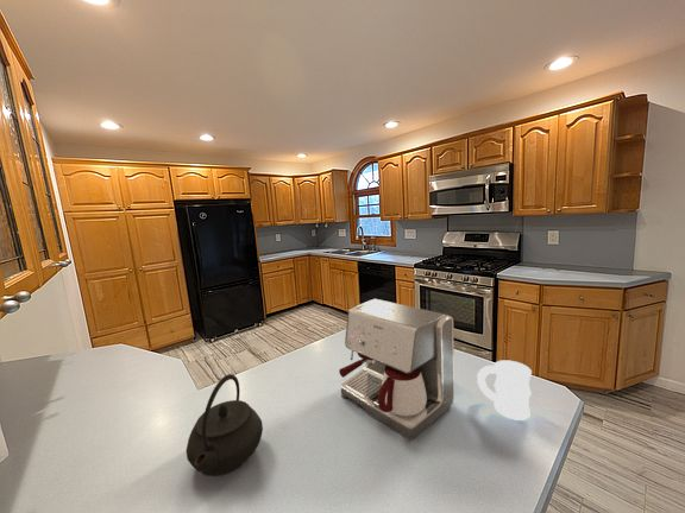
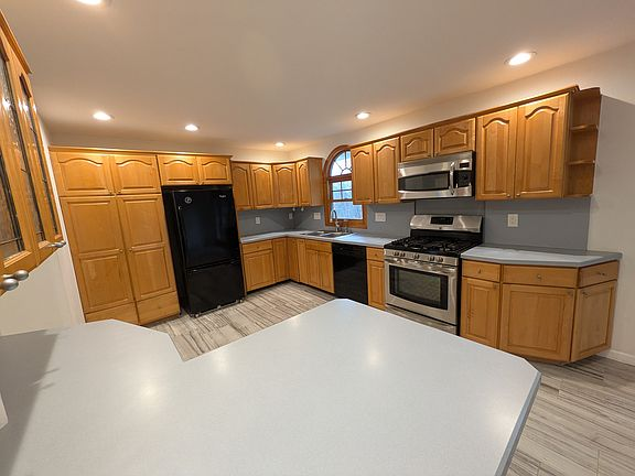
- coffee maker (392, 355)
- mug (504, 386)
- kettle (221, 423)
